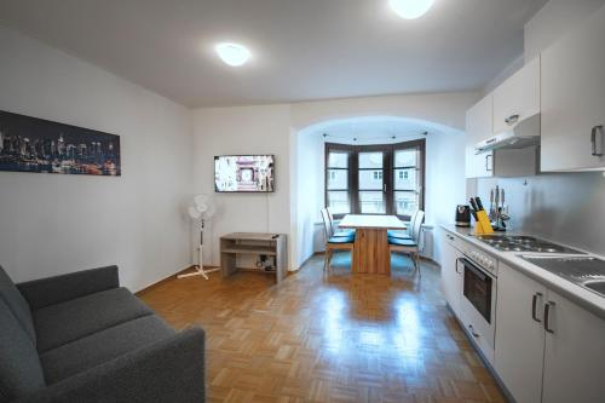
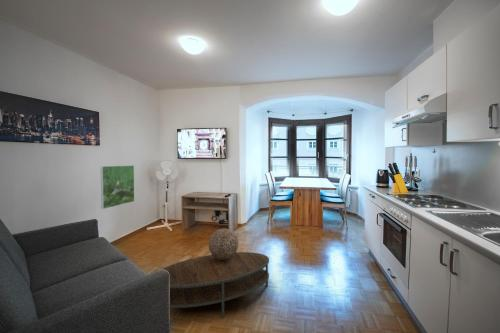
+ coffee table (215, 282)
+ decorative sphere (223, 243)
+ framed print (119, 185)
